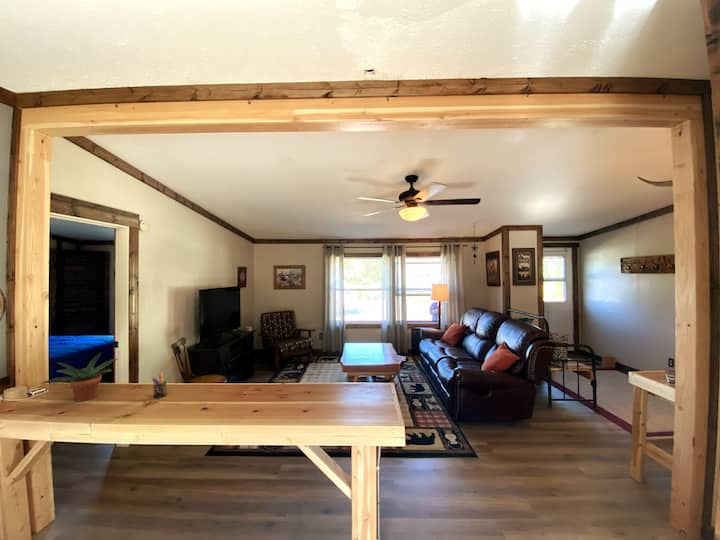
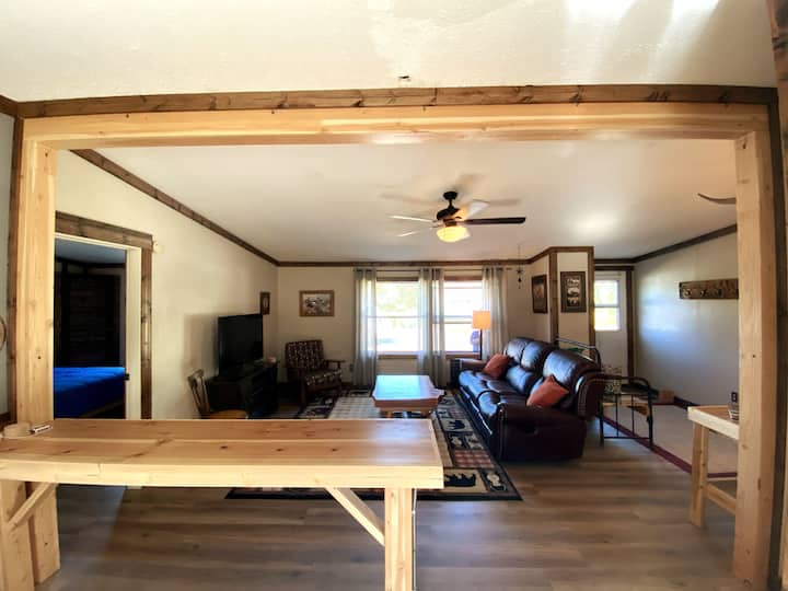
- potted plant (85, 375)
- pen holder (161, 384)
